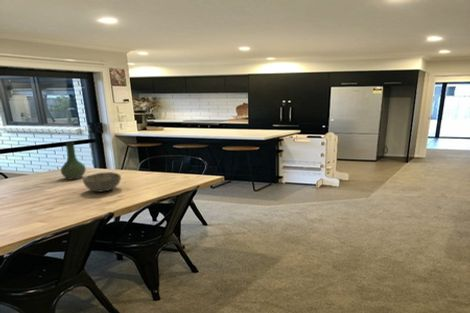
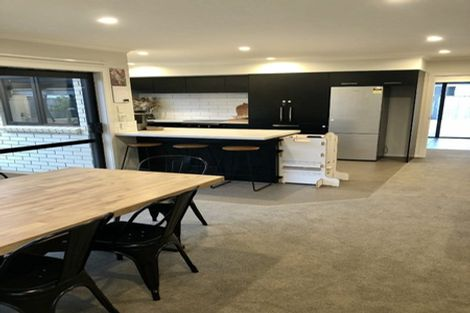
- bowl (102, 183)
- vase (72, 160)
